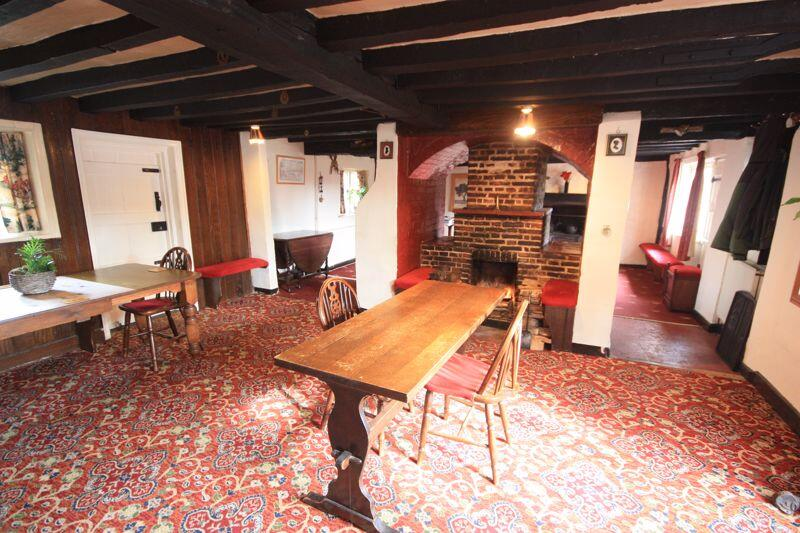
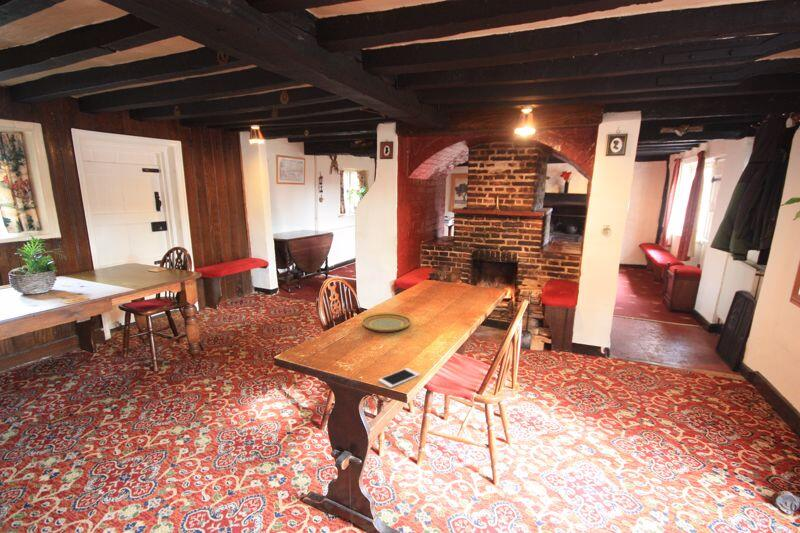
+ cell phone (399, 377)
+ plate (386, 323)
